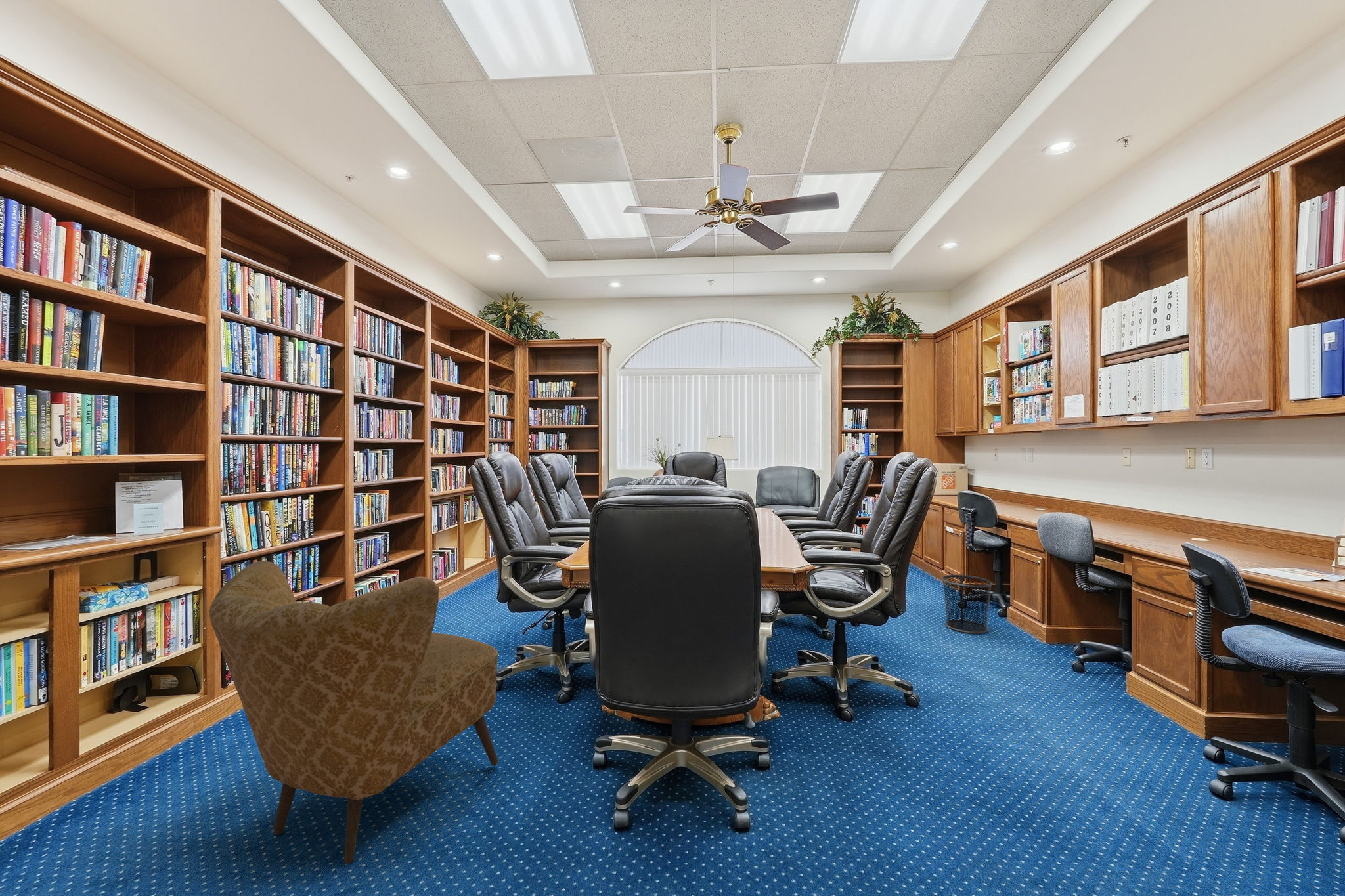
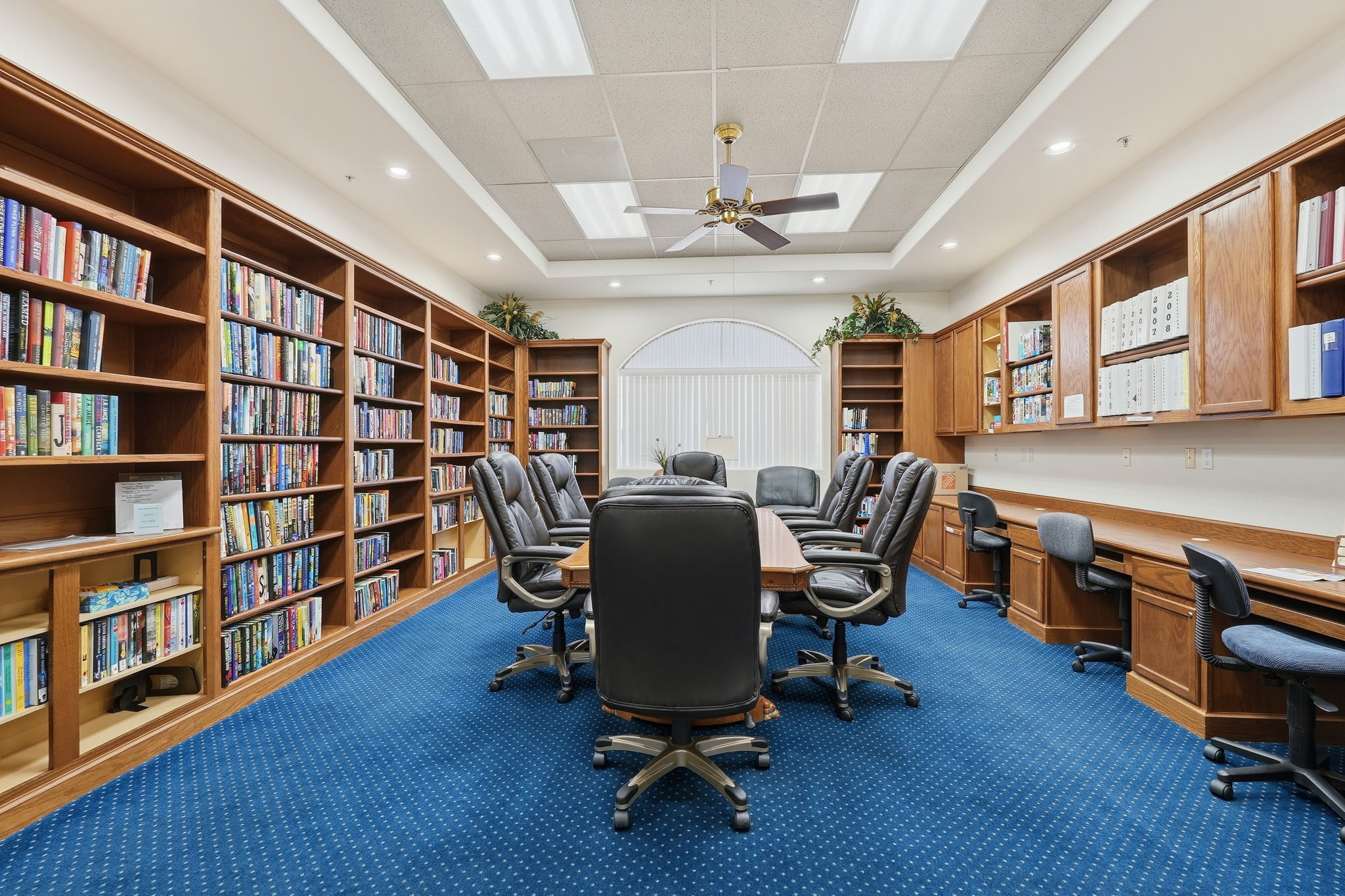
- armchair (372, 683)
- trash can (966, 603)
